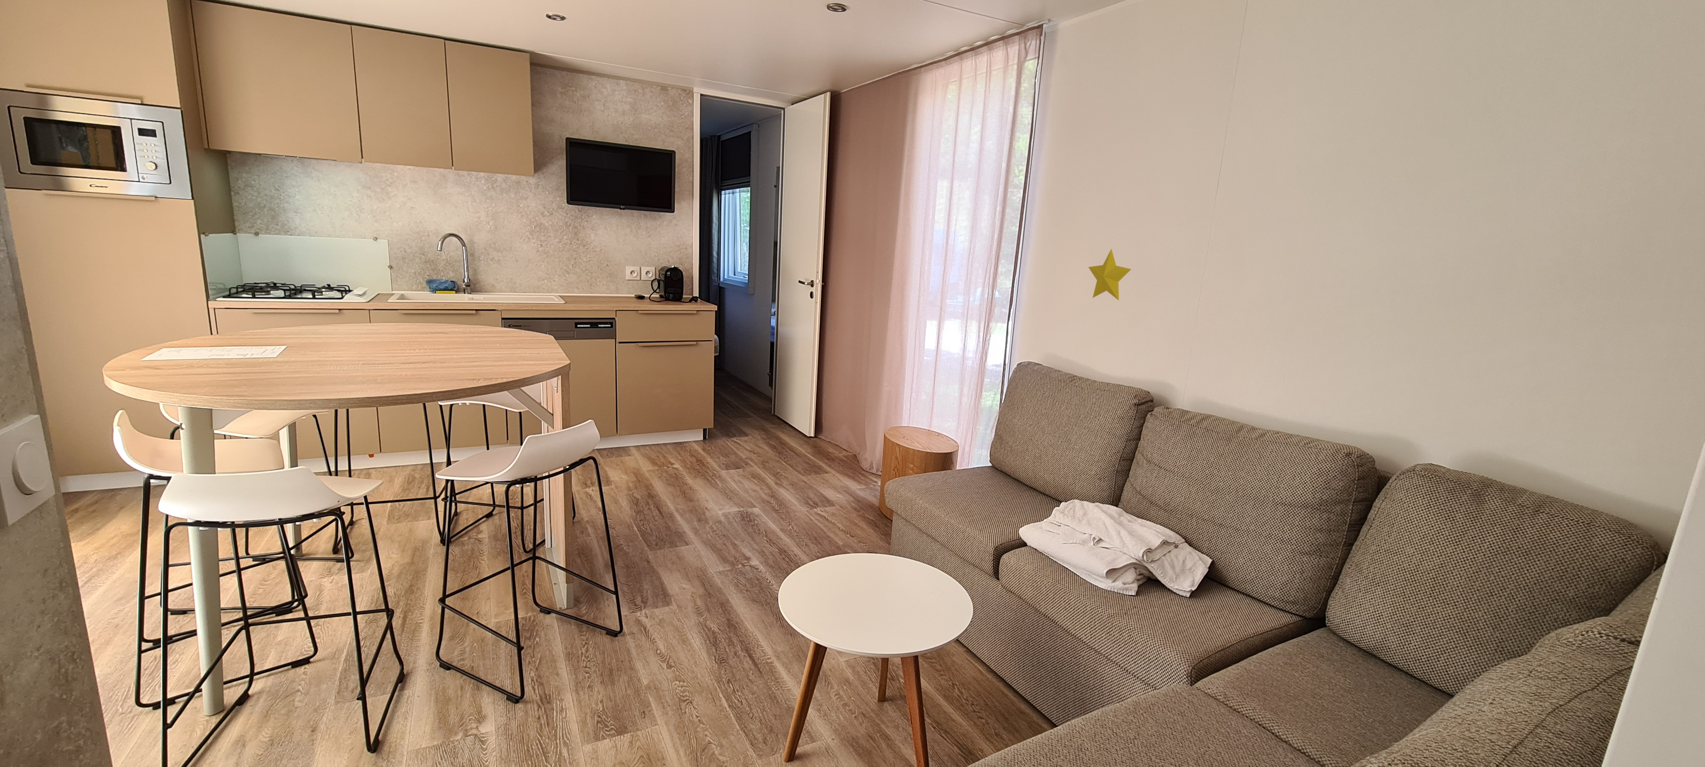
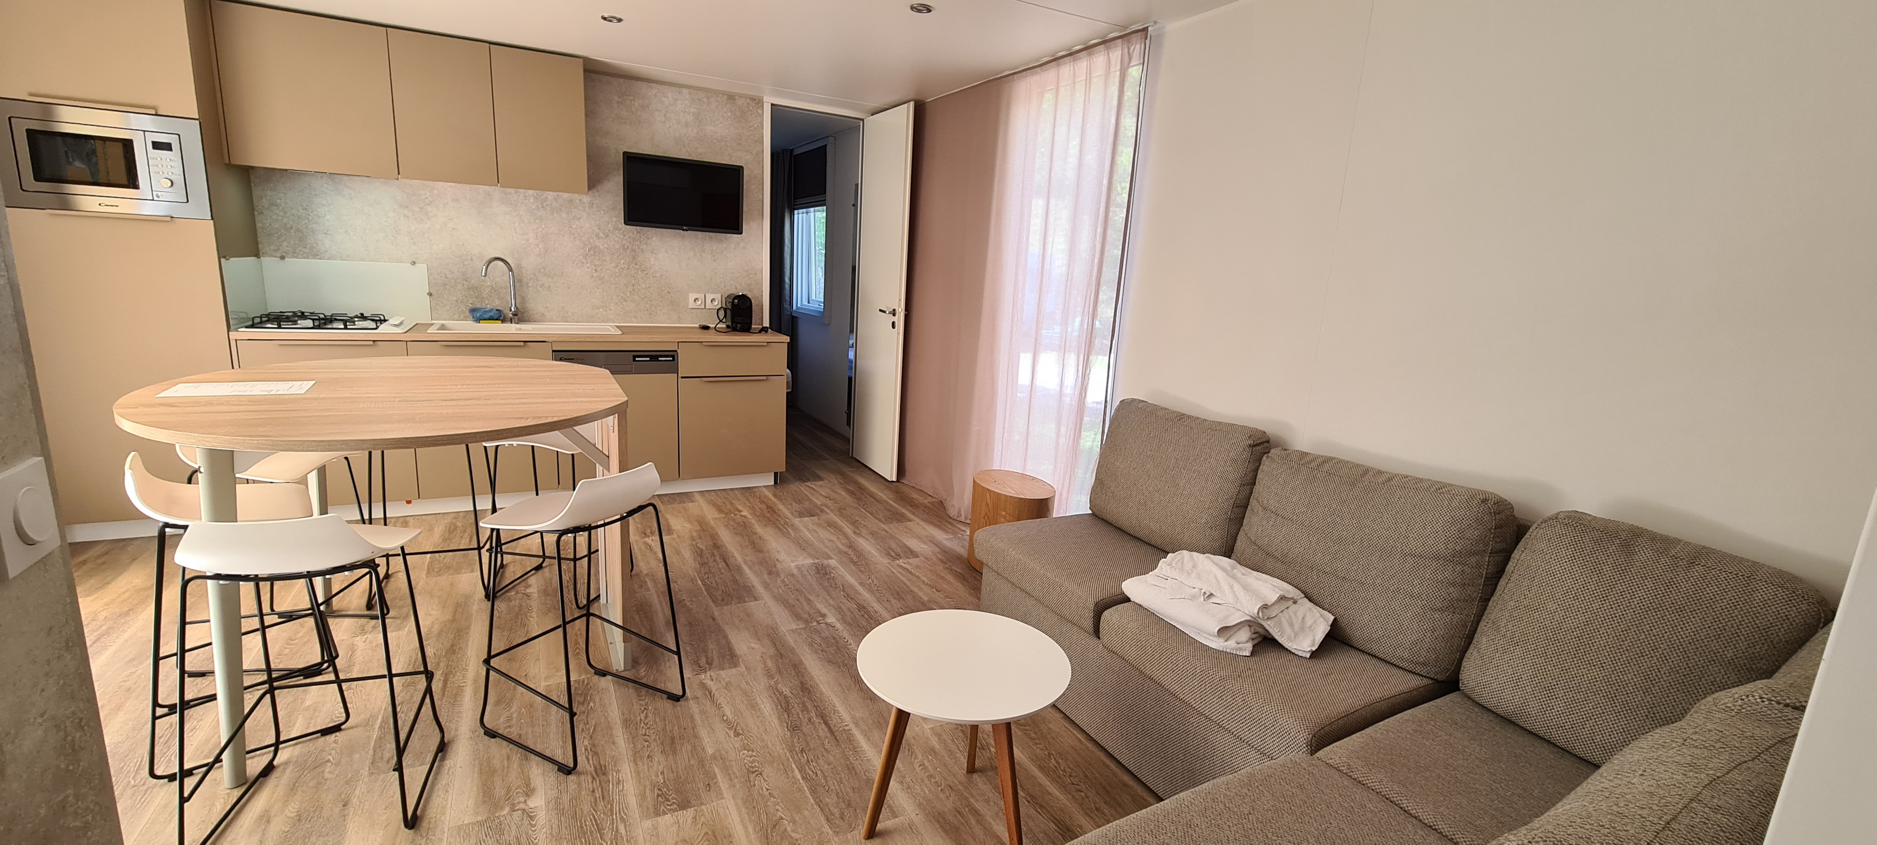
- decorative star (1108, 274)
